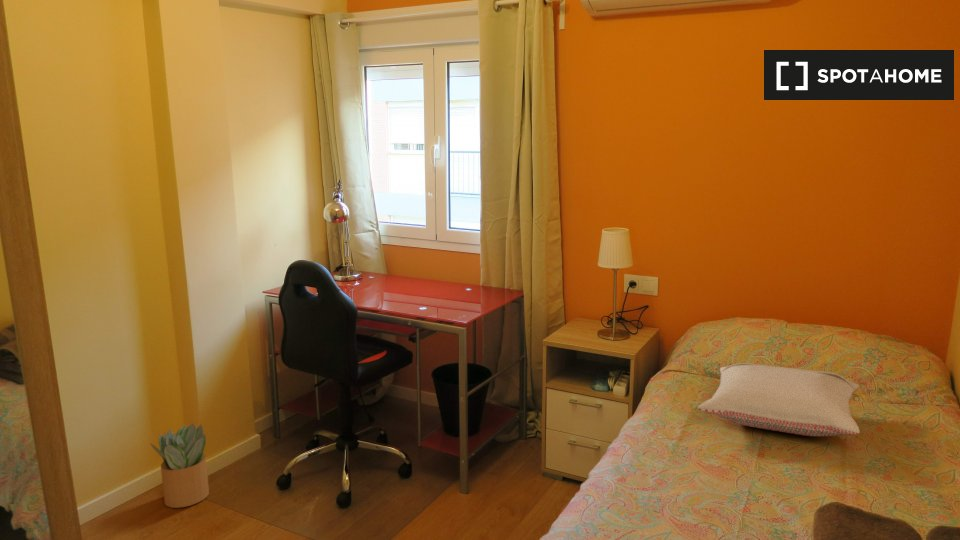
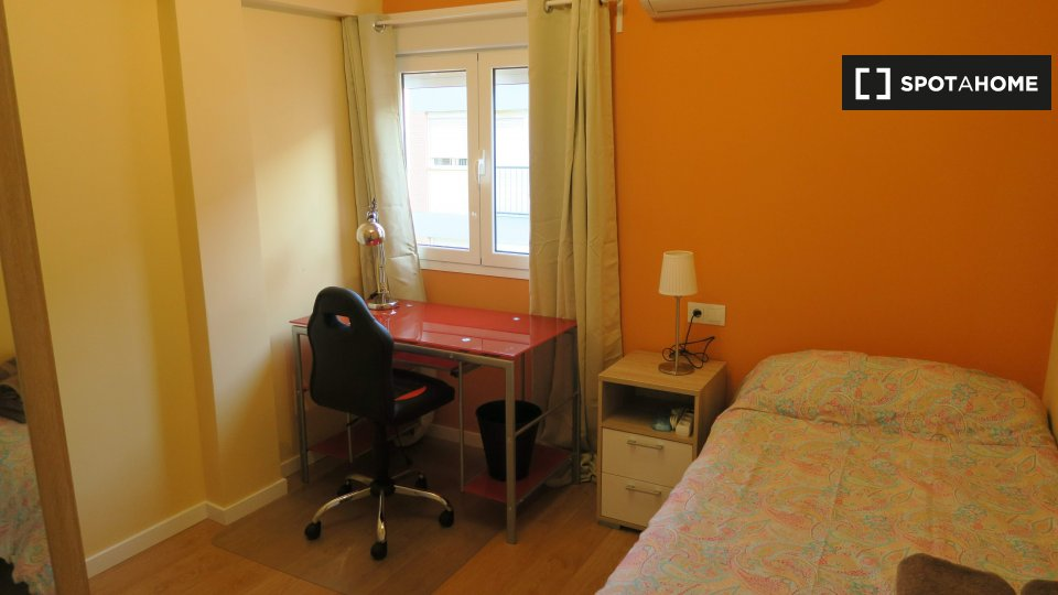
- potted plant (180, 465)
- pillow (780, 398)
